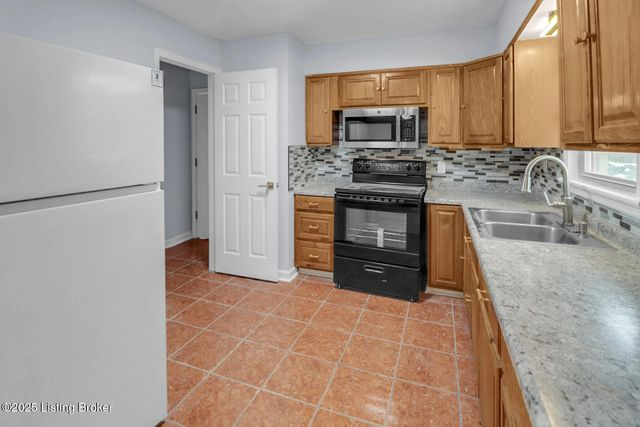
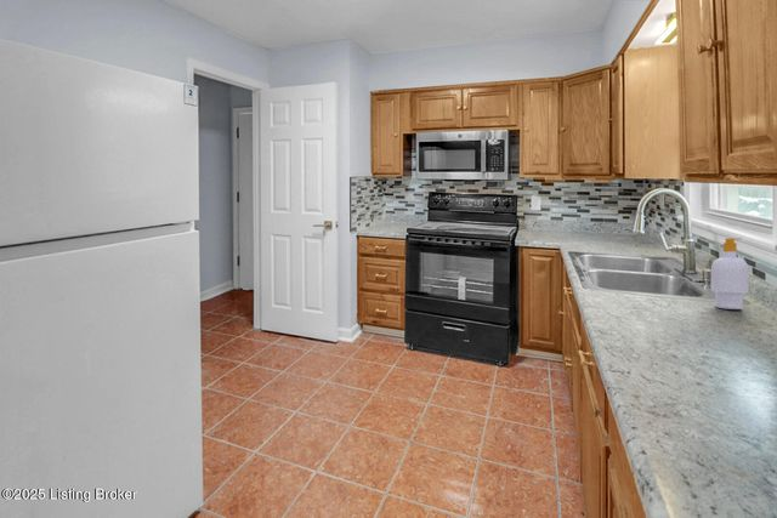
+ soap bottle (728, 273)
